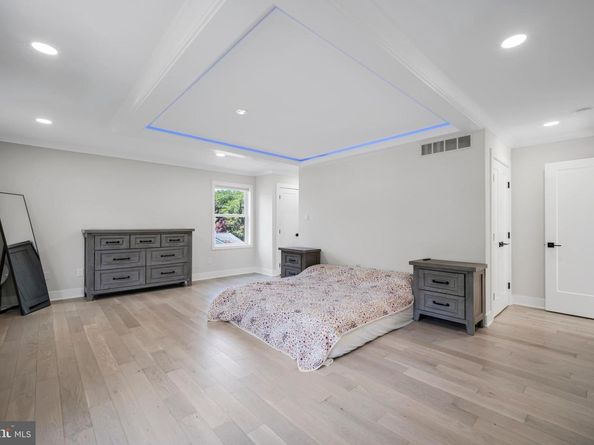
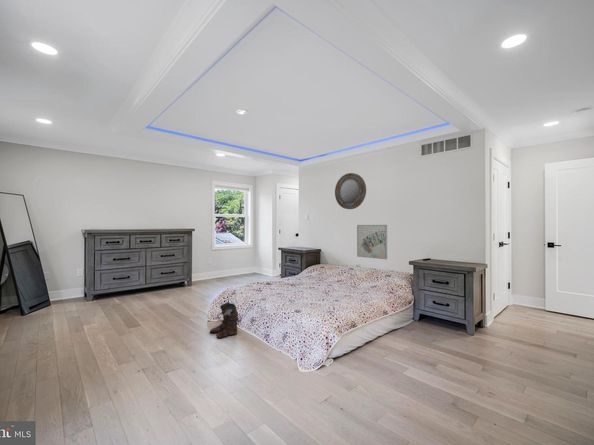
+ home mirror (349, 191)
+ wall art (371, 241)
+ boots (225, 318)
